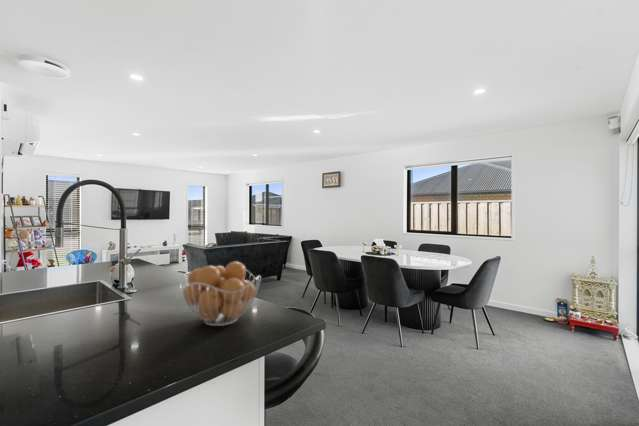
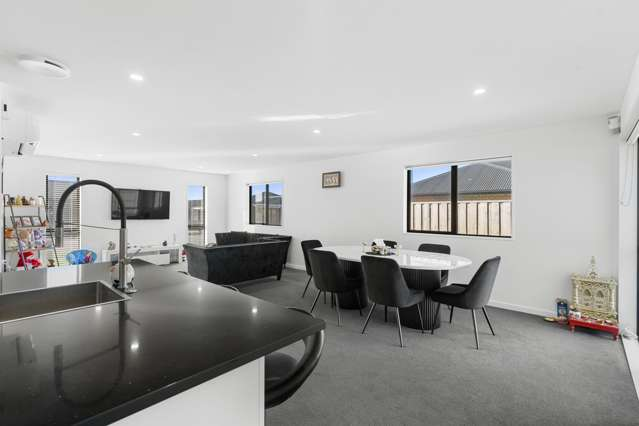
- fruit basket (221, 291)
